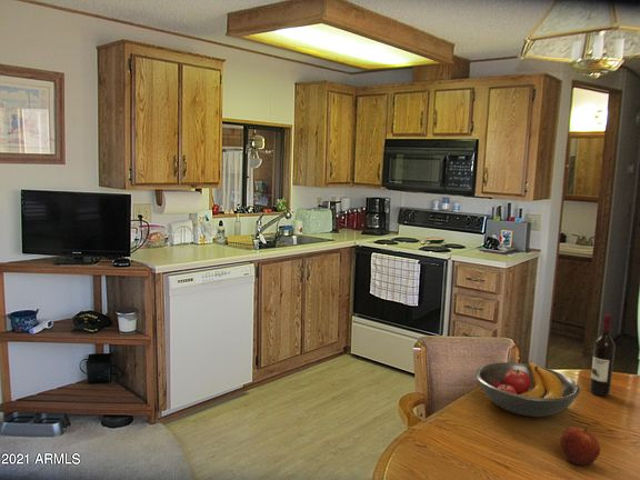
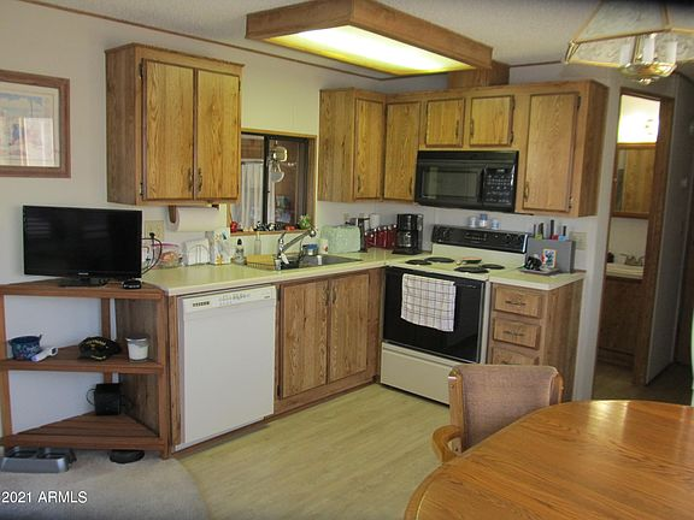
- wine bottle (603, 353)
- fruit bowl (524, 389)
- apple (579, 444)
